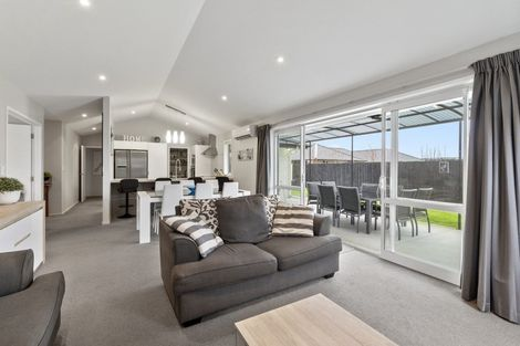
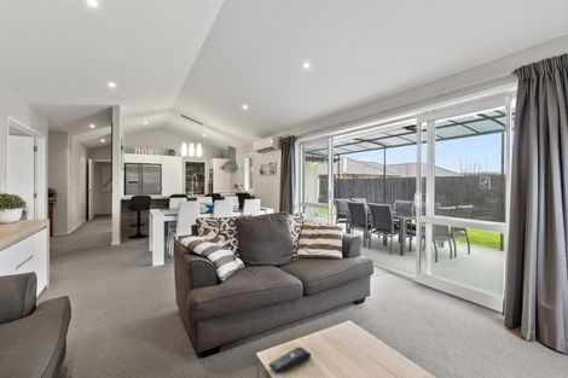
+ remote control (290, 359)
